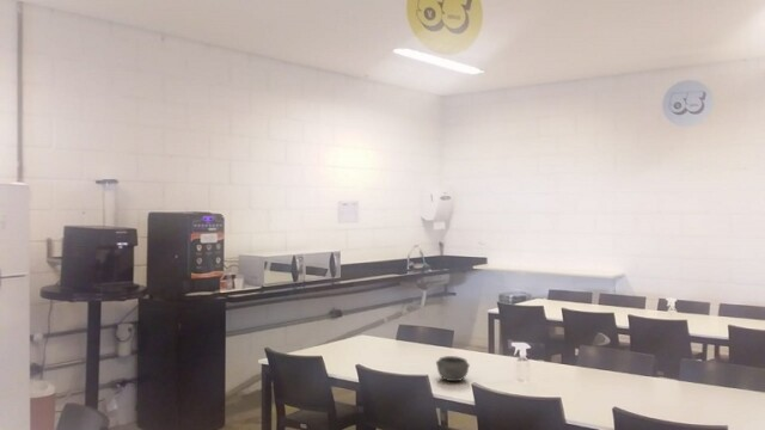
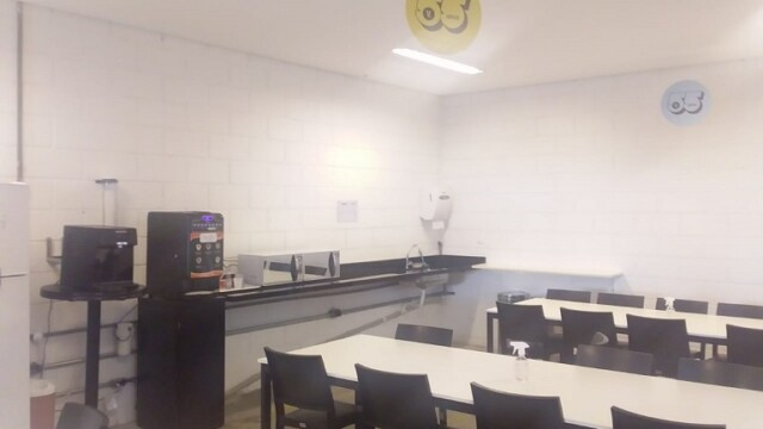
- bowl (452, 369)
